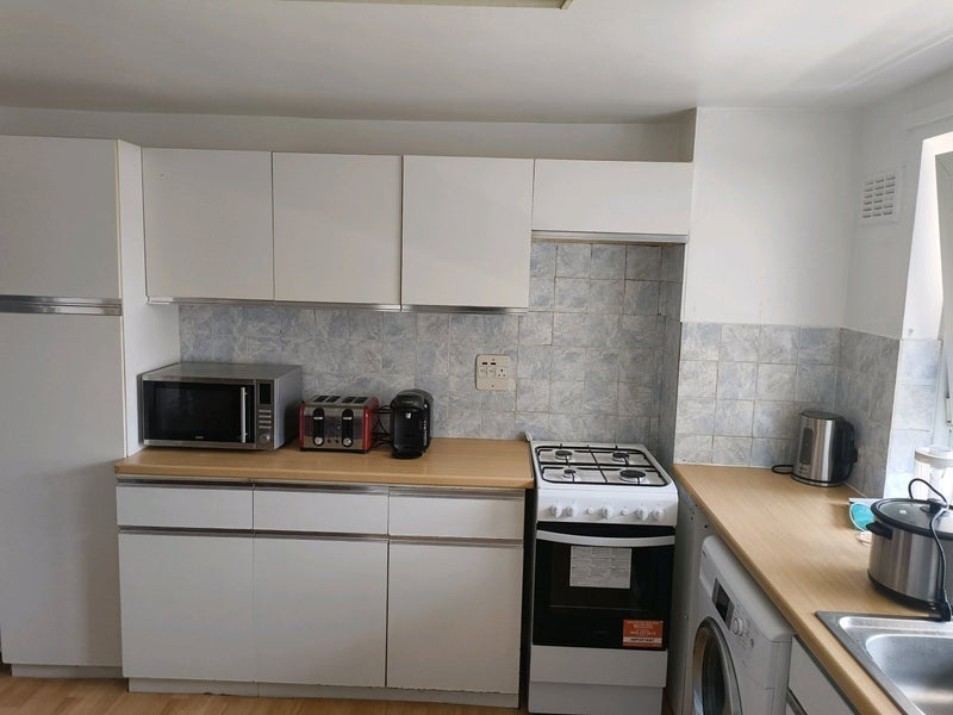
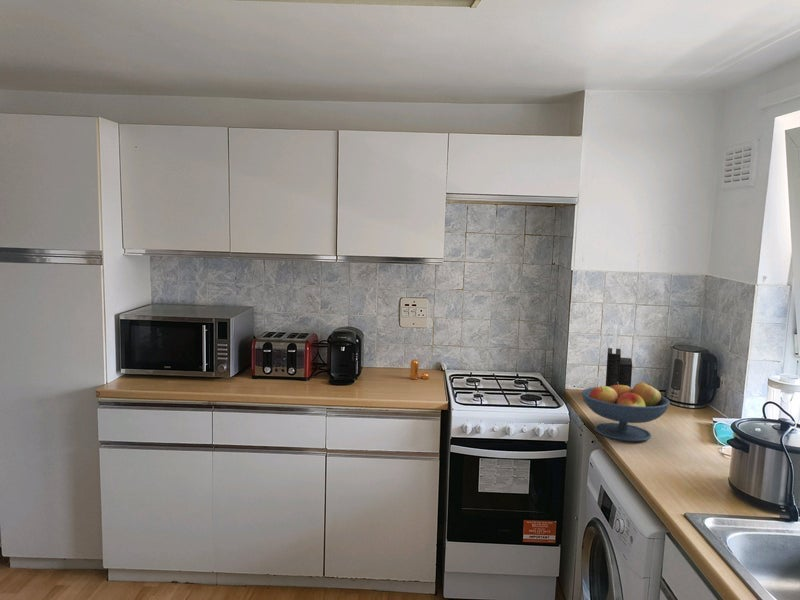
+ fruit bowl (624, 408)
+ knife block (621, 364)
+ pepper shaker (418, 367)
